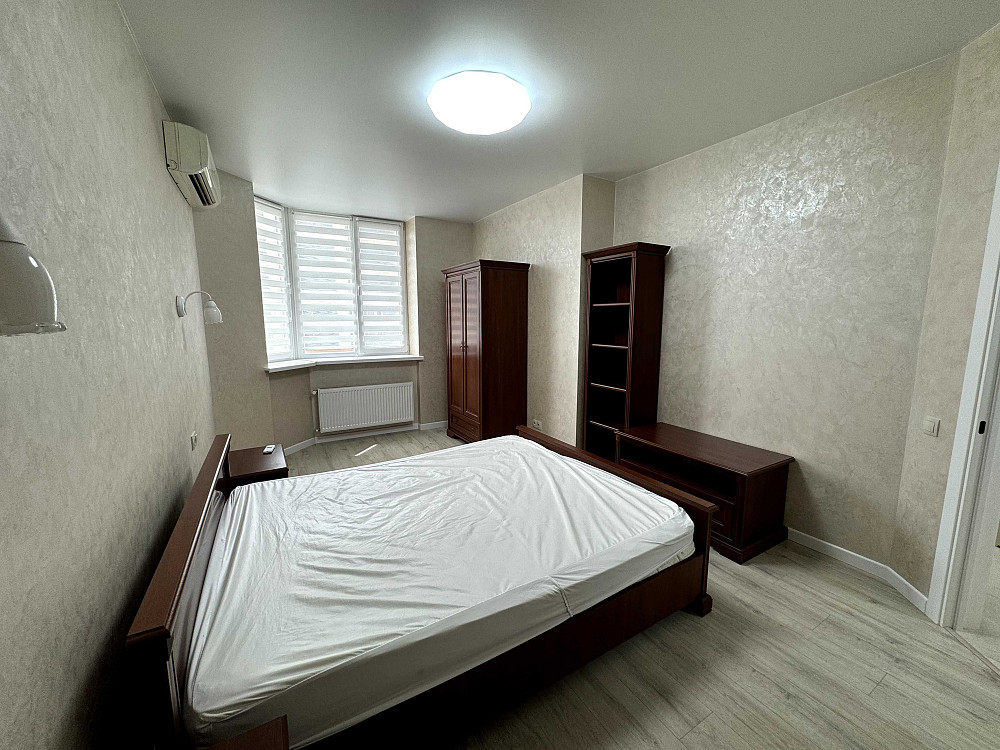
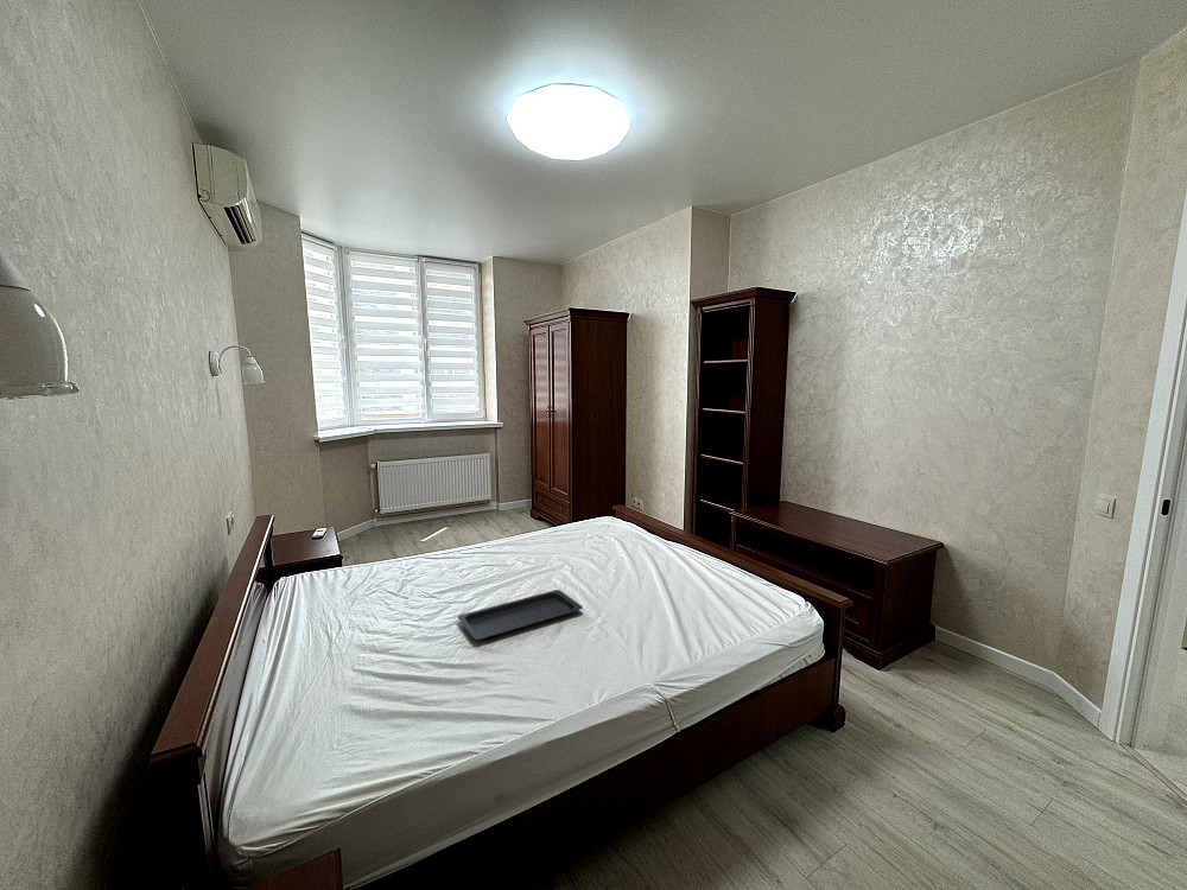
+ serving tray (521, 615)
